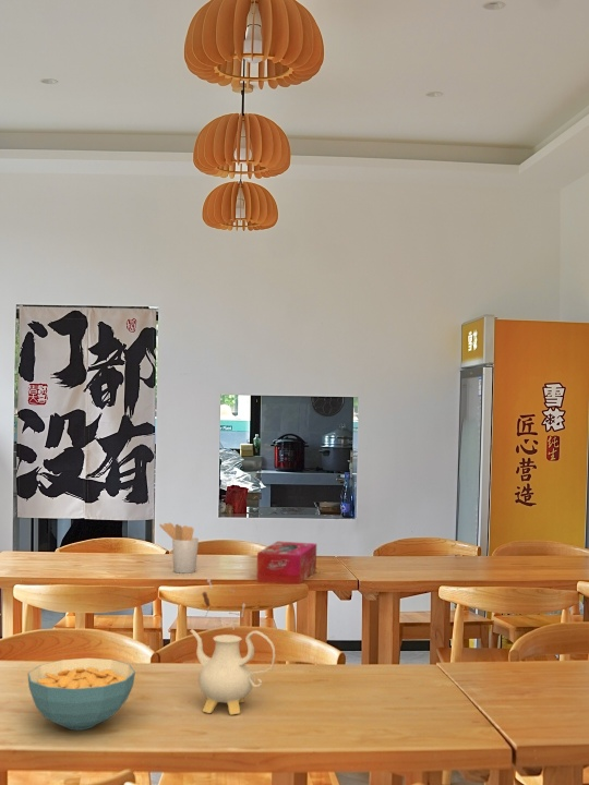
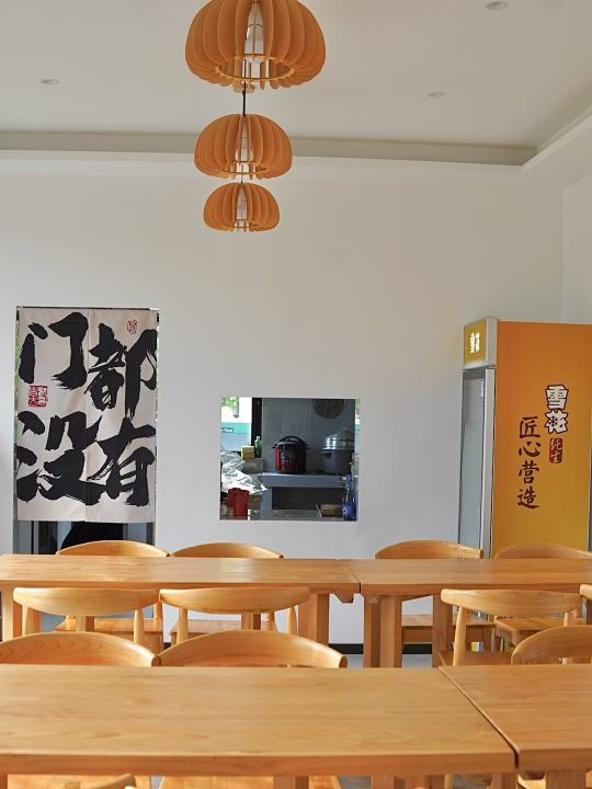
- utensil holder (179, 546)
- teapot (233, 641)
- tissue box (287, 561)
- cereal bowl (81, 698)
